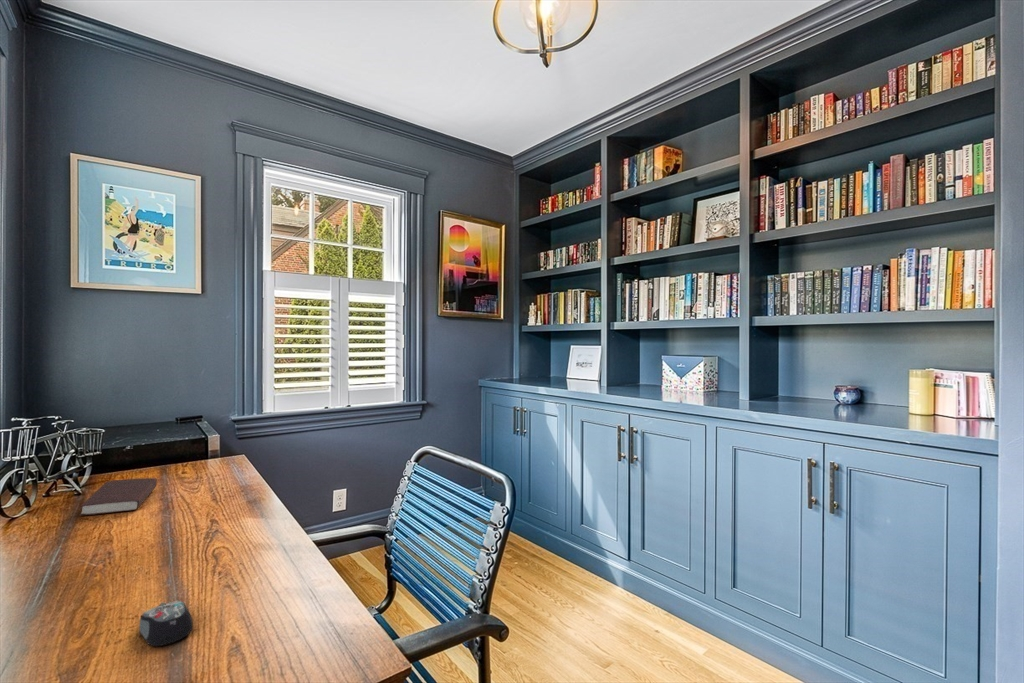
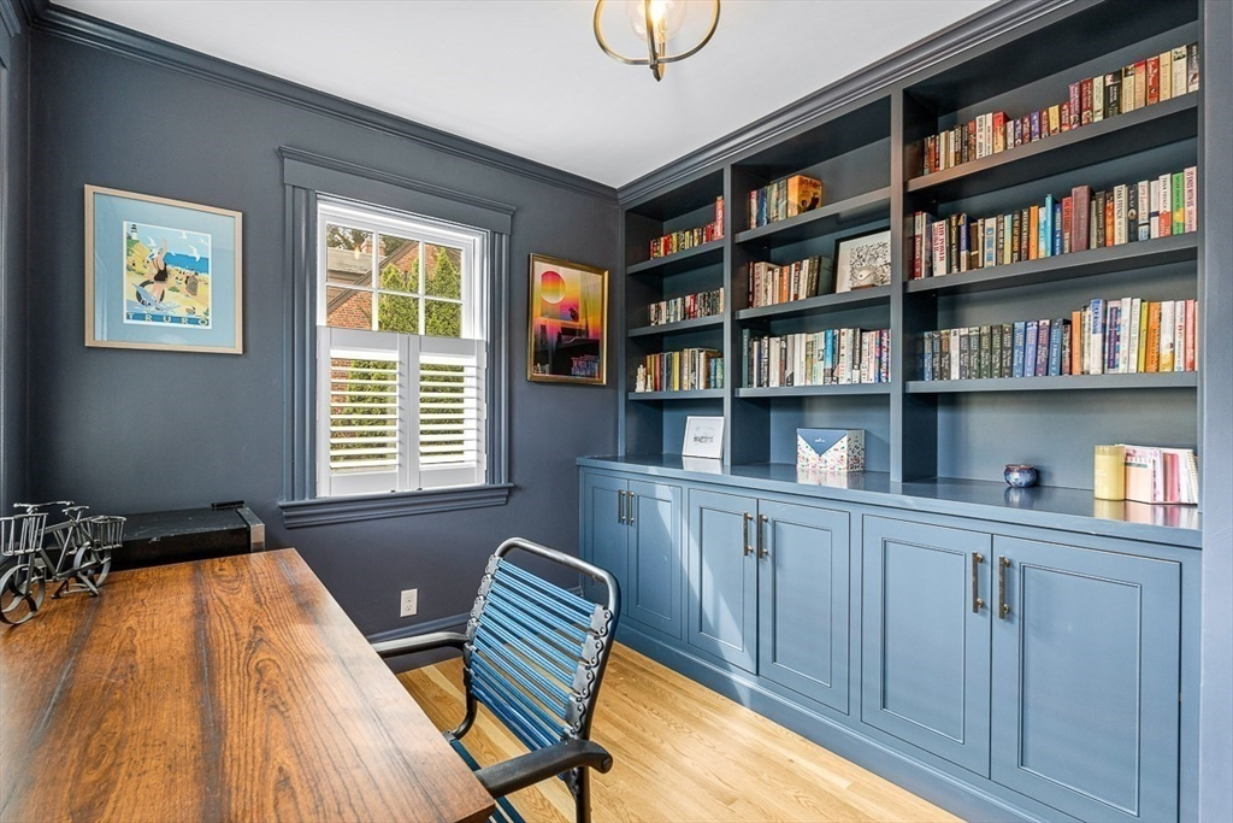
- book (121, 494)
- computer mouse (166, 617)
